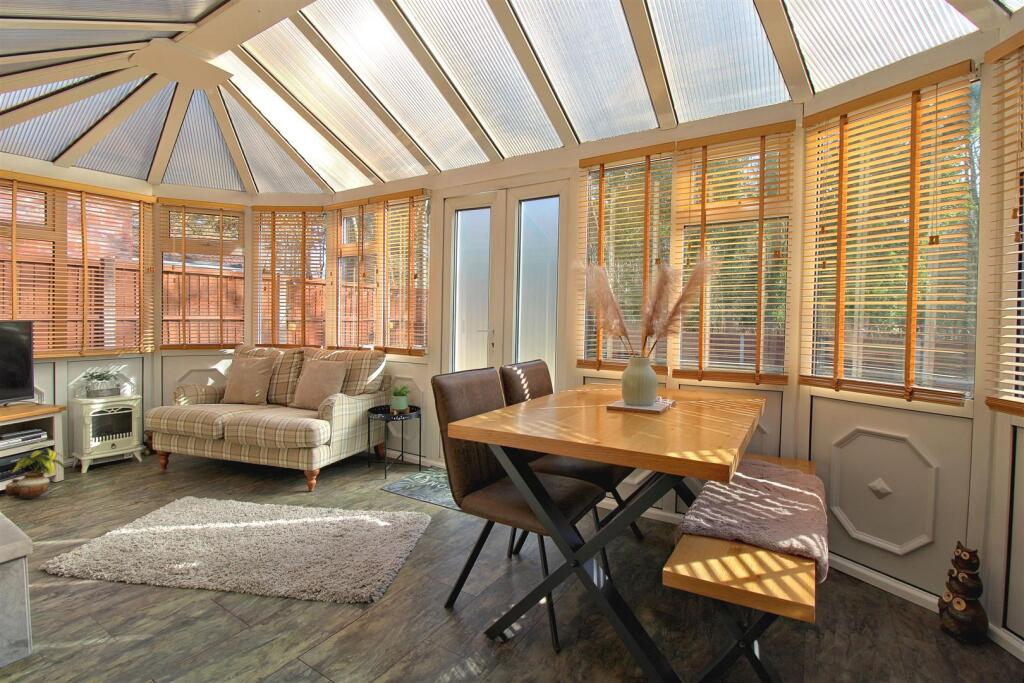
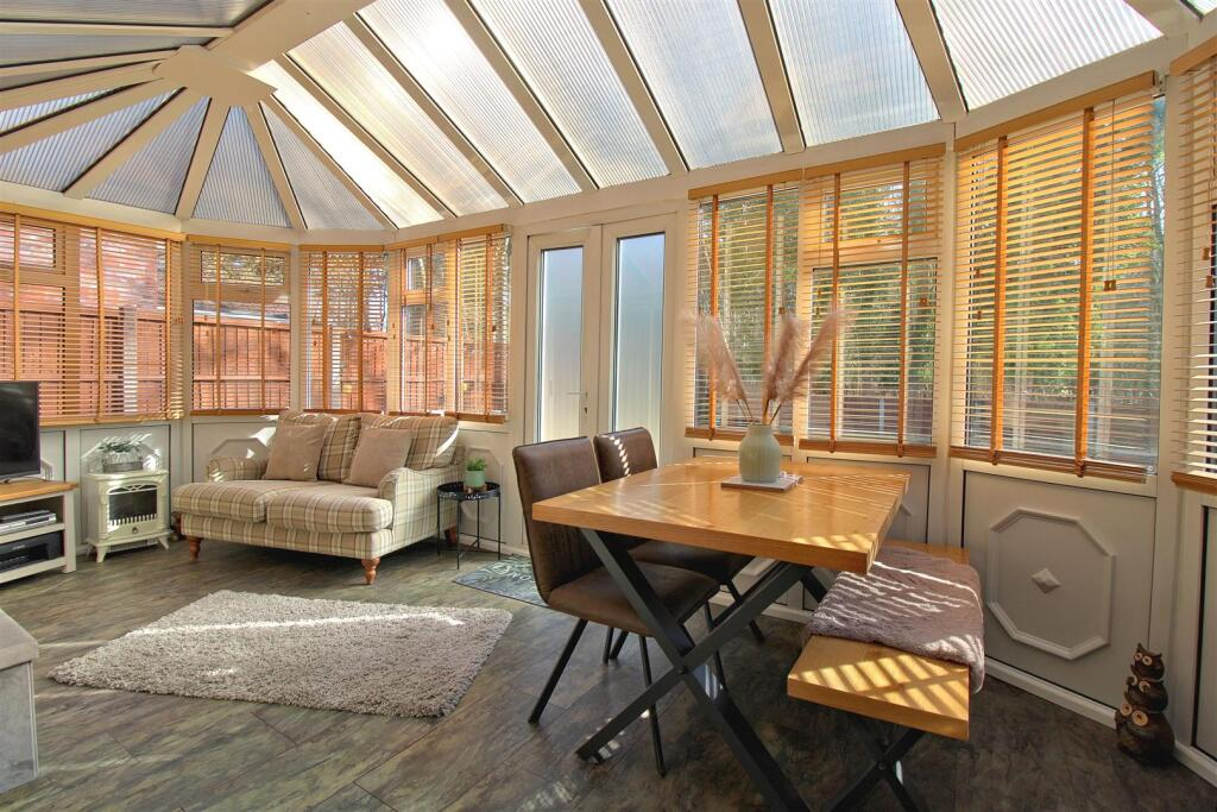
- potted plant (36, 471)
